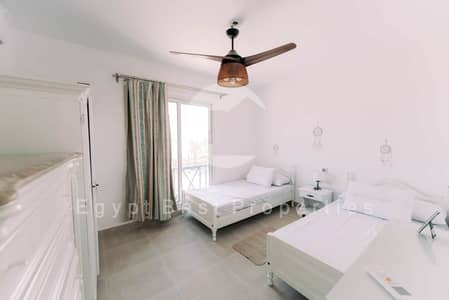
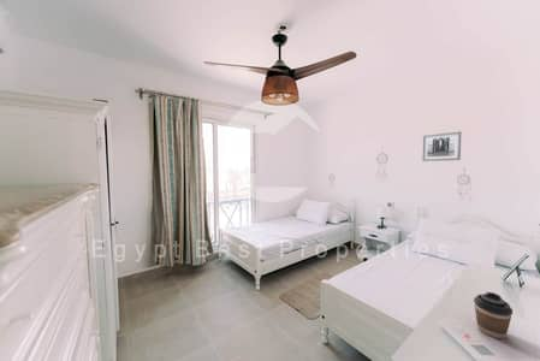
+ coffee cup (492, 313)
+ wall art (440, 147)
